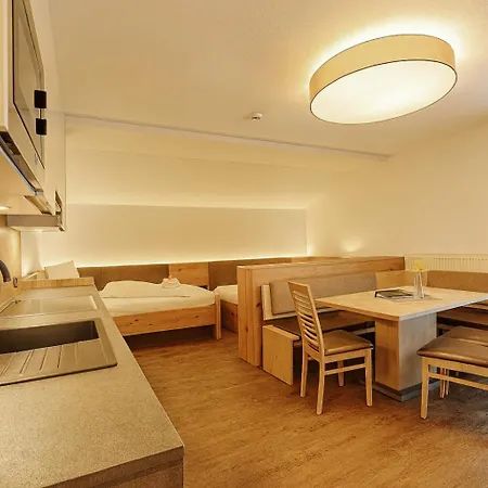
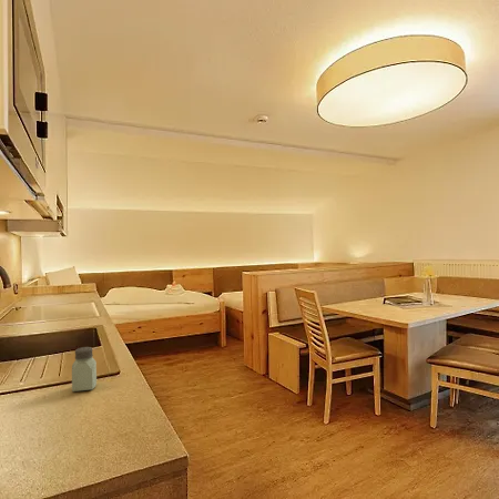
+ saltshaker (84, 368)
